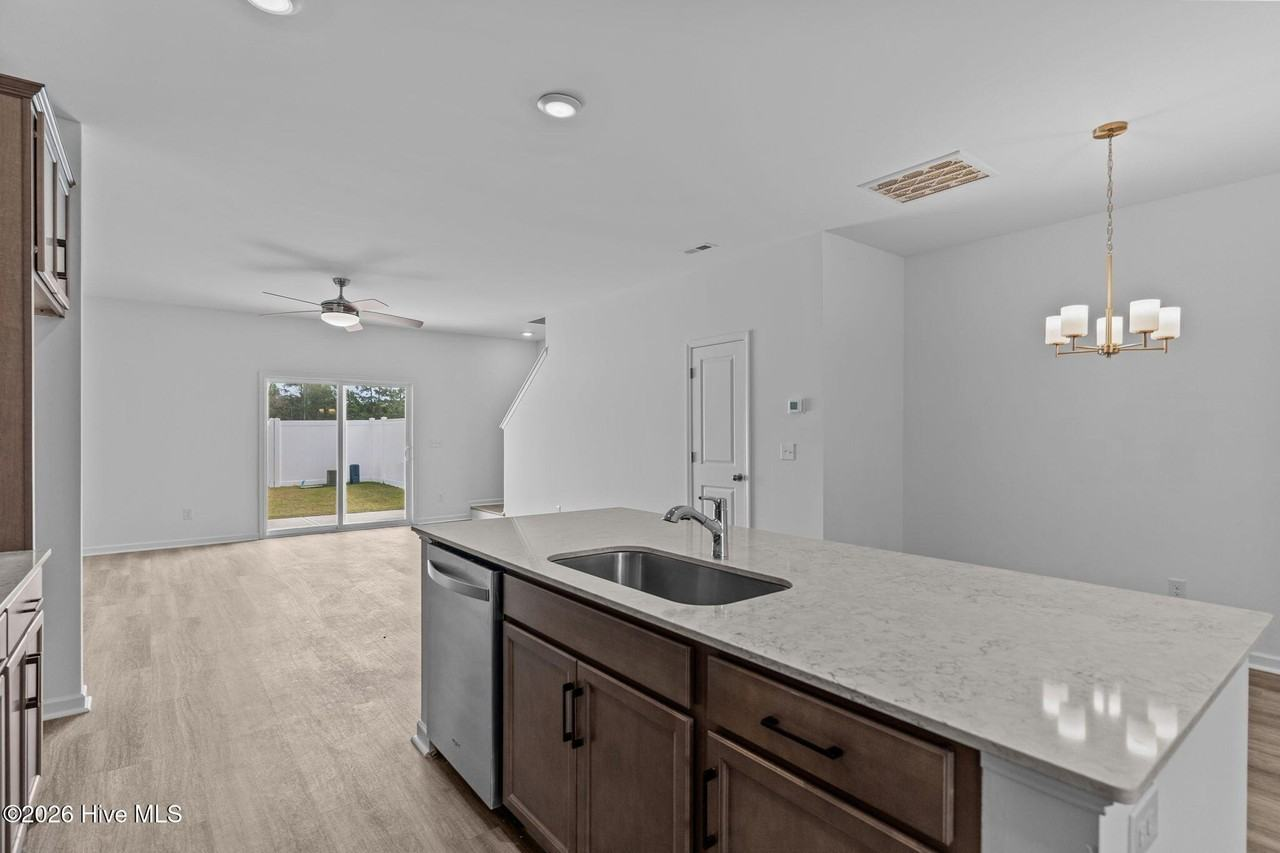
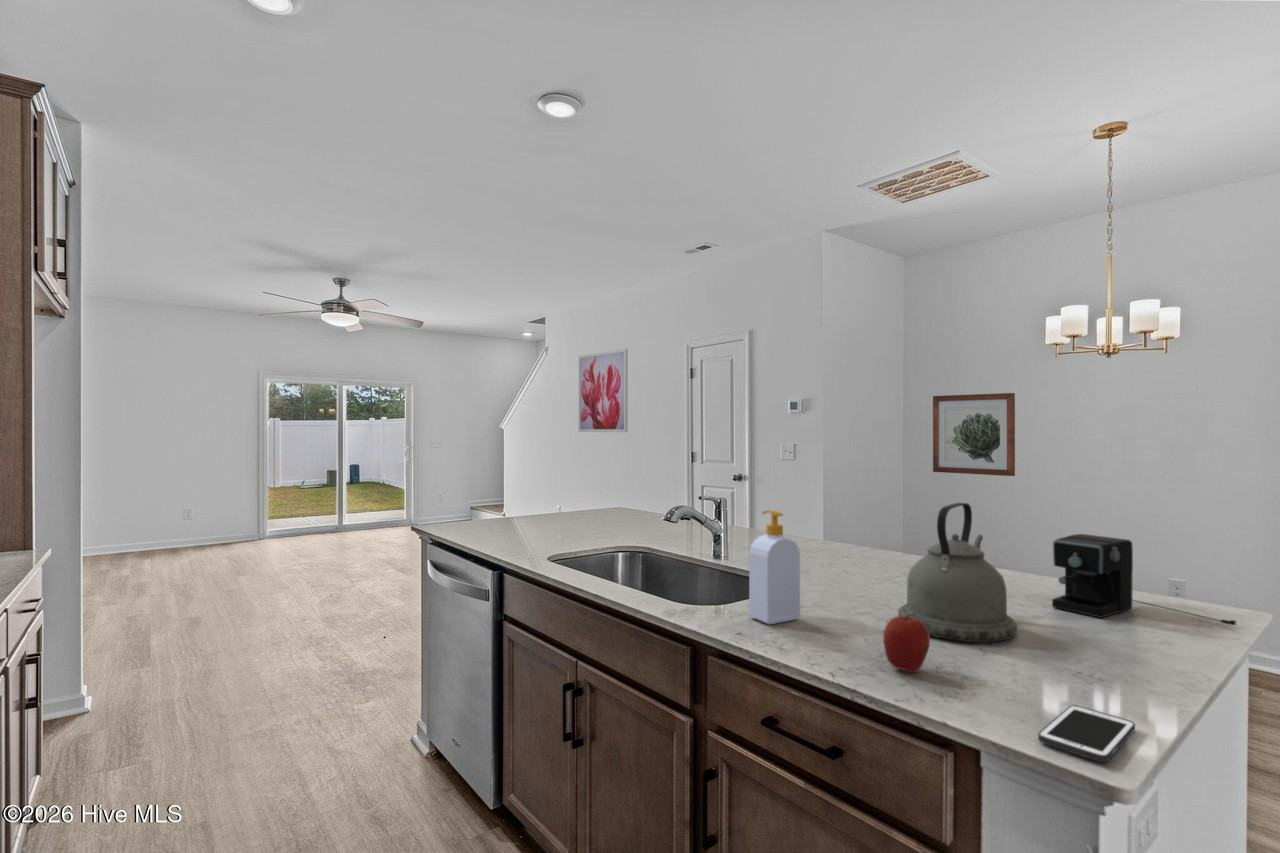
+ kettle (954, 563)
+ wall art (972, 434)
+ fruit (906, 640)
+ coffee maker (1131, 580)
+ wall art (601, 392)
+ soap bottle (773, 564)
+ cell phone (1087, 731)
